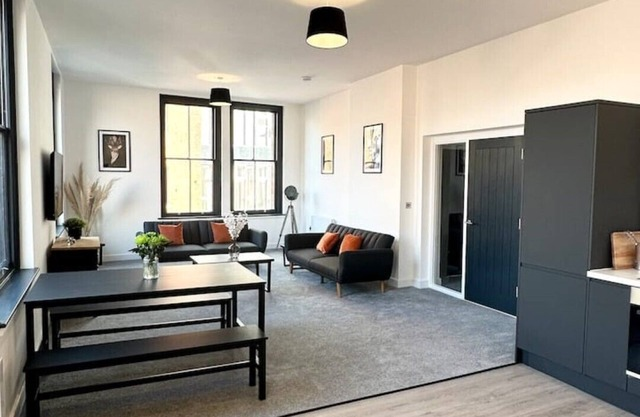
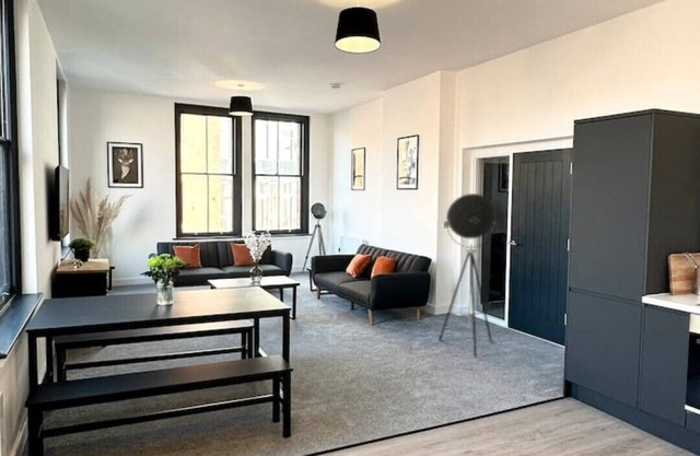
+ floor lamp (472, 271)
